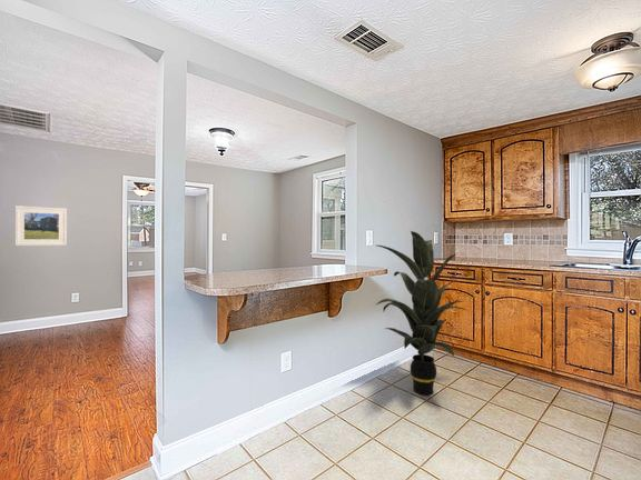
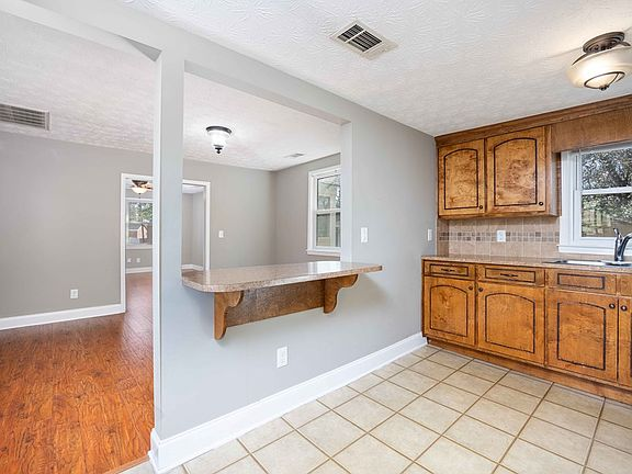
- indoor plant (416, 310)
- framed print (41, 226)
